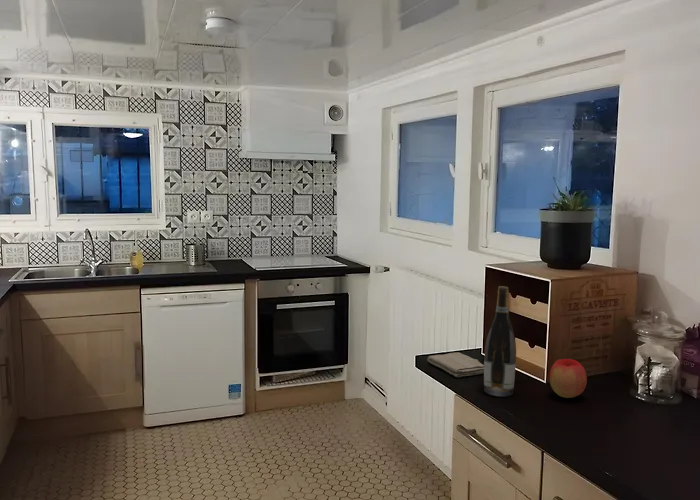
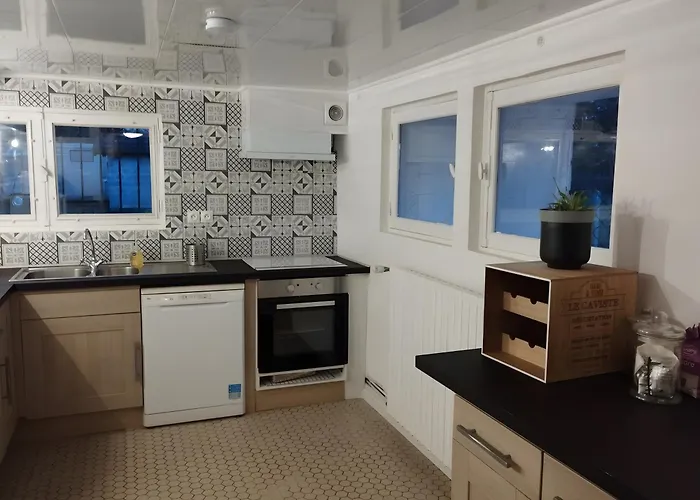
- apple (567, 379)
- washcloth (456, 363)
- wine bottle (500, 339)
